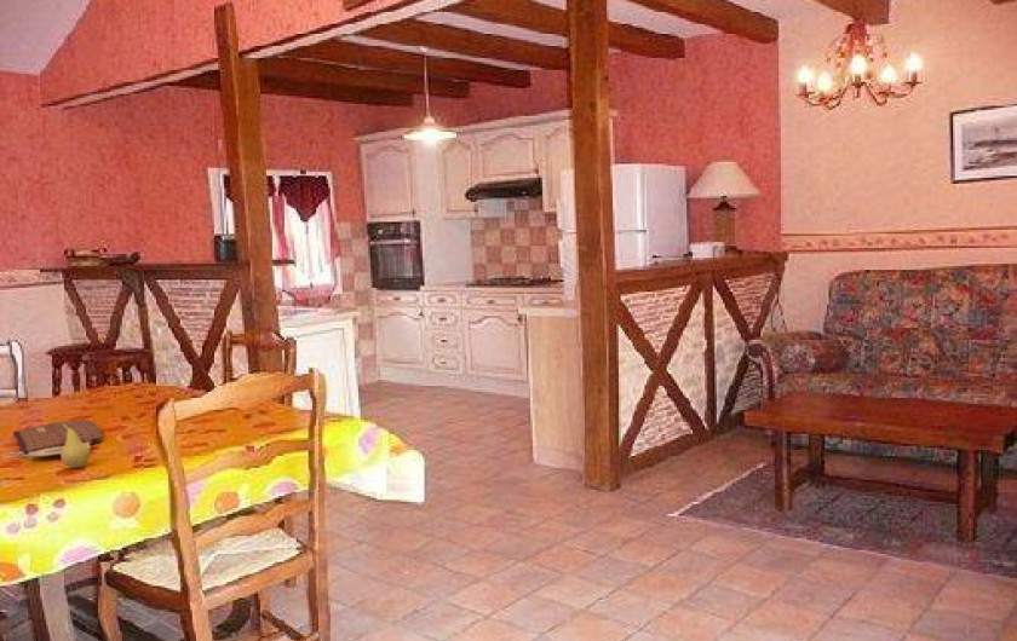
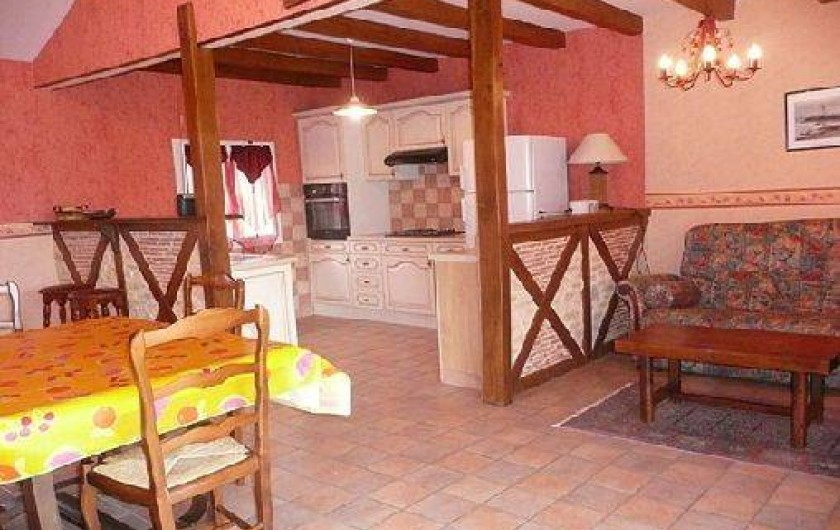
- placemat (52, 438)
- fruit (73, 445)
